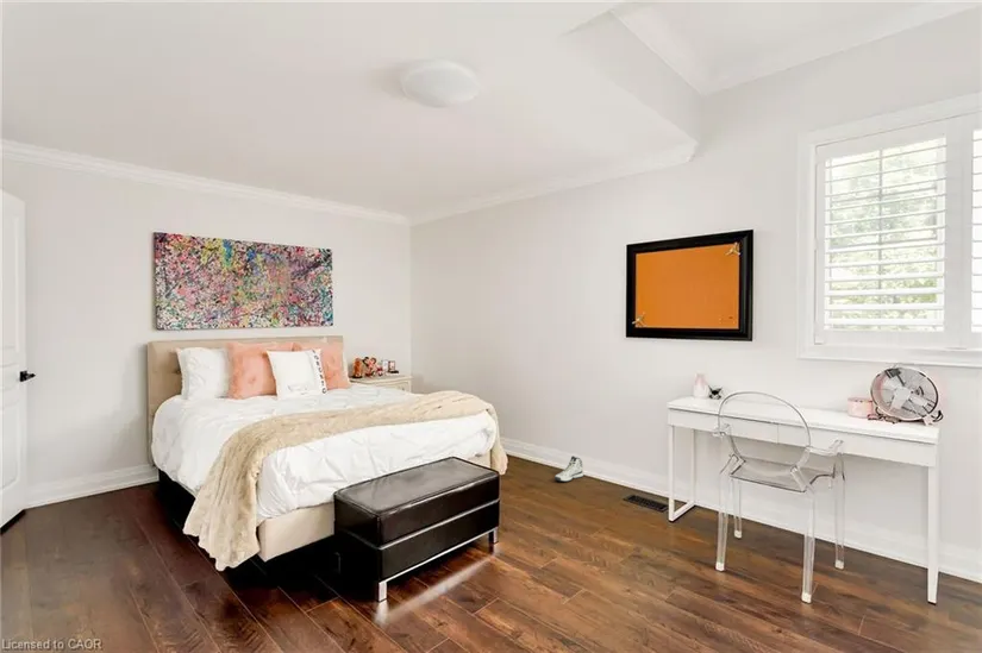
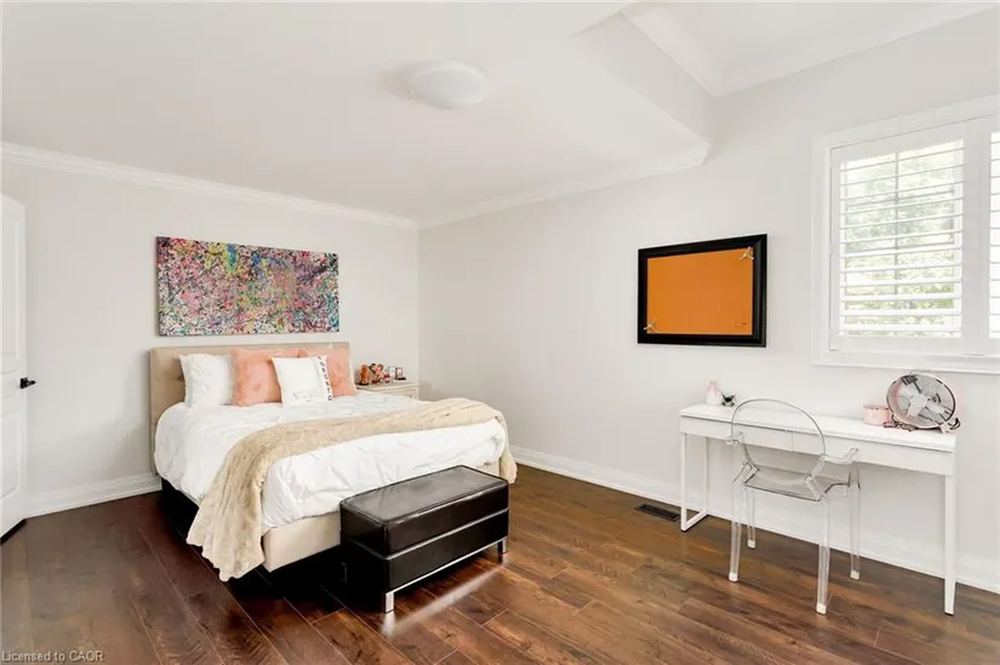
- sneaker (568, 467)
